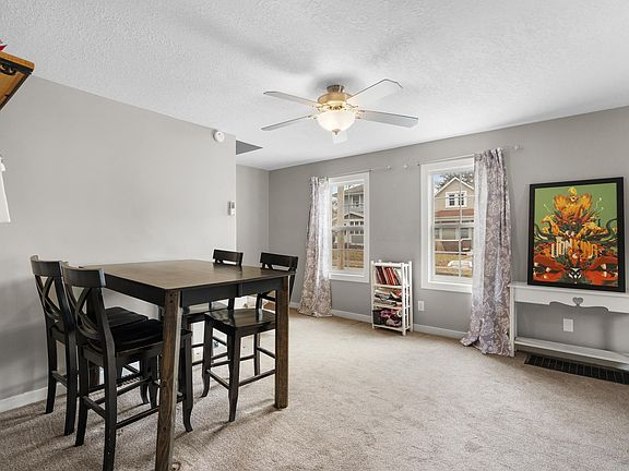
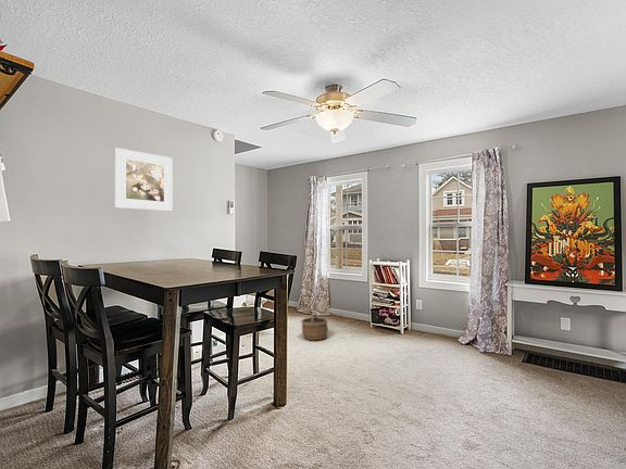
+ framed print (145, 180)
+ wicker basket (314, 322)
